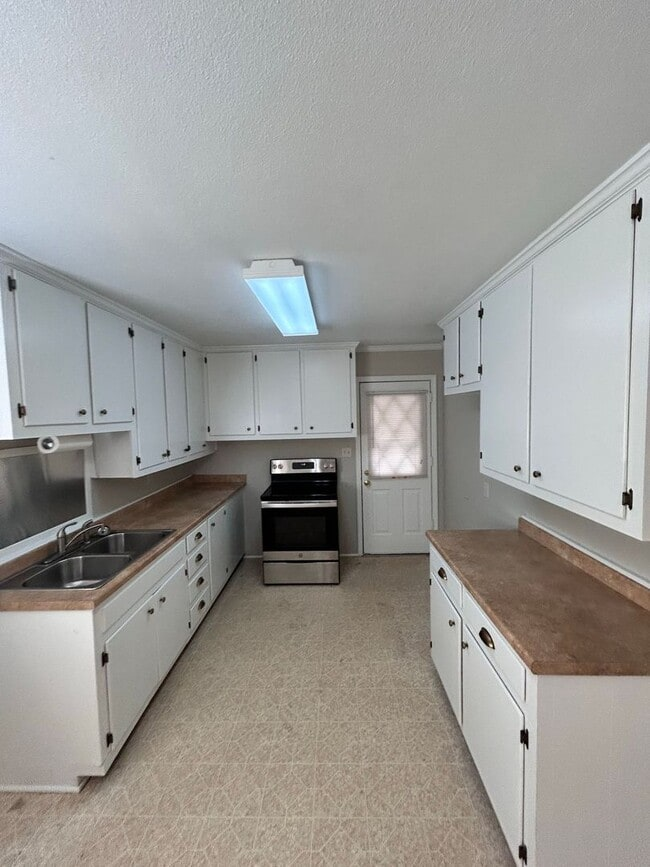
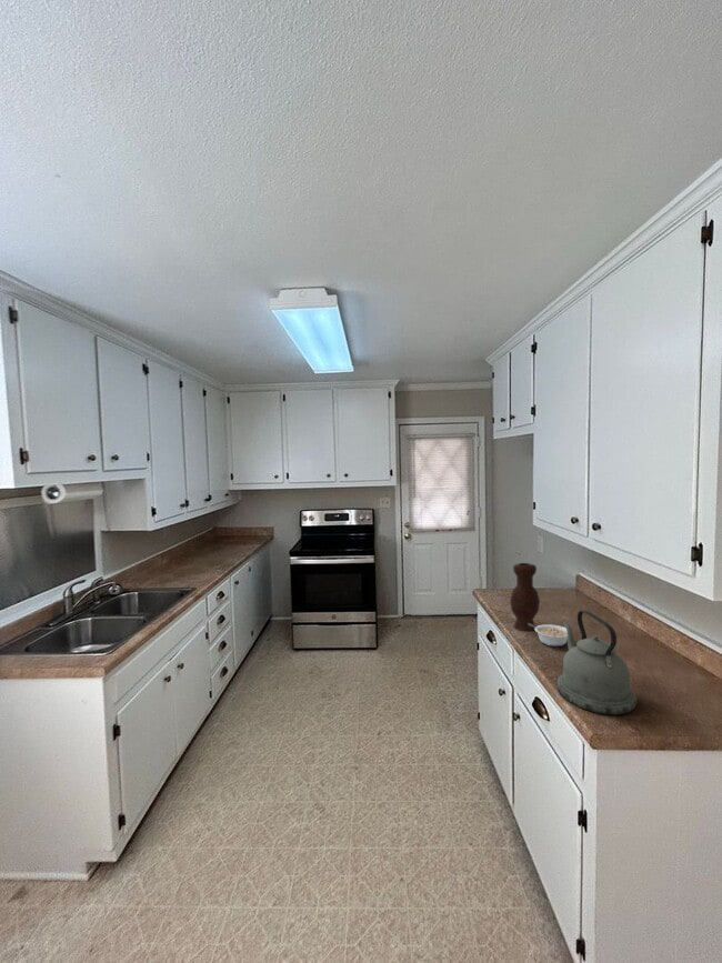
+ kettle (590, 653)
+ legume (551, 634)
+ vase (524, 595)
